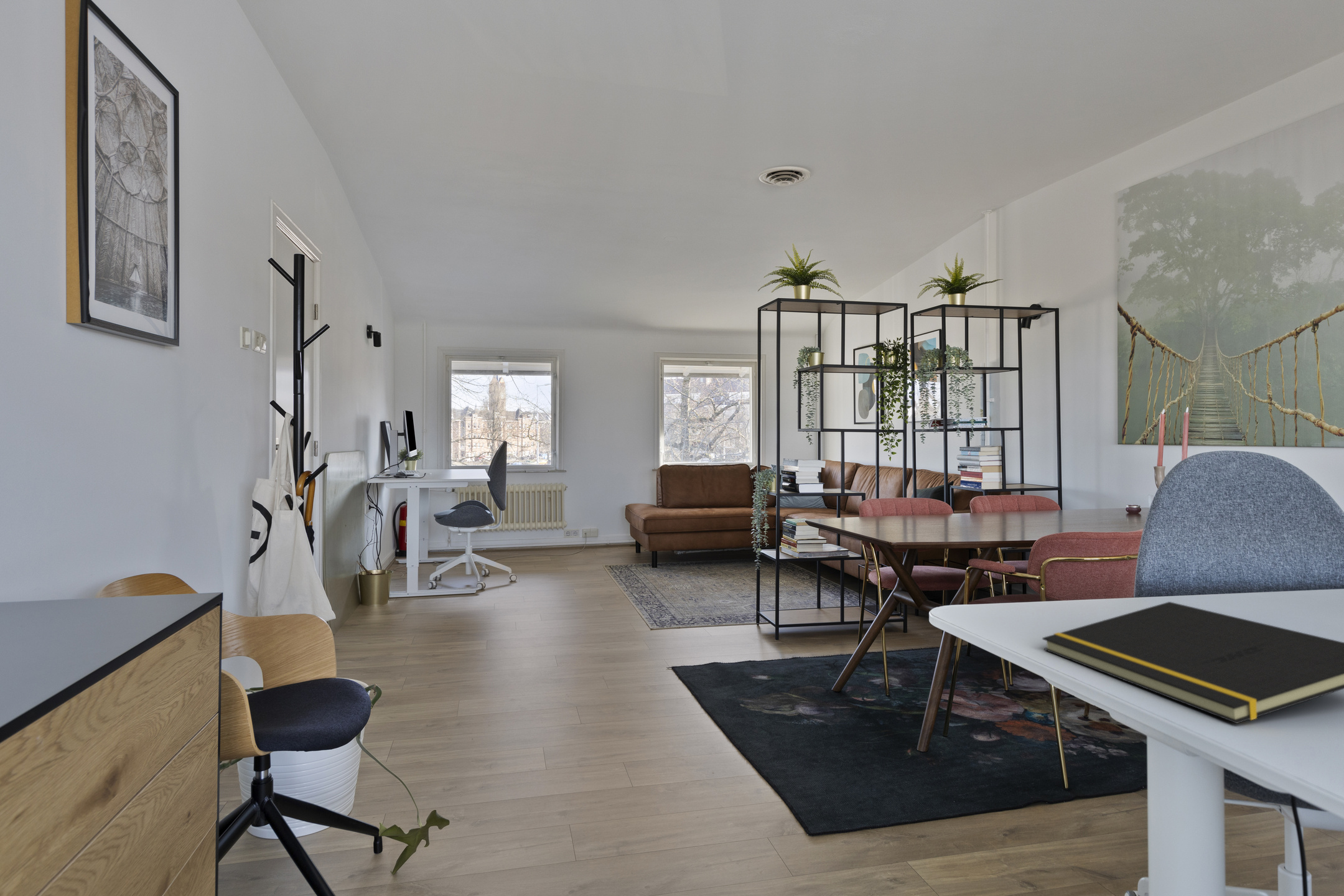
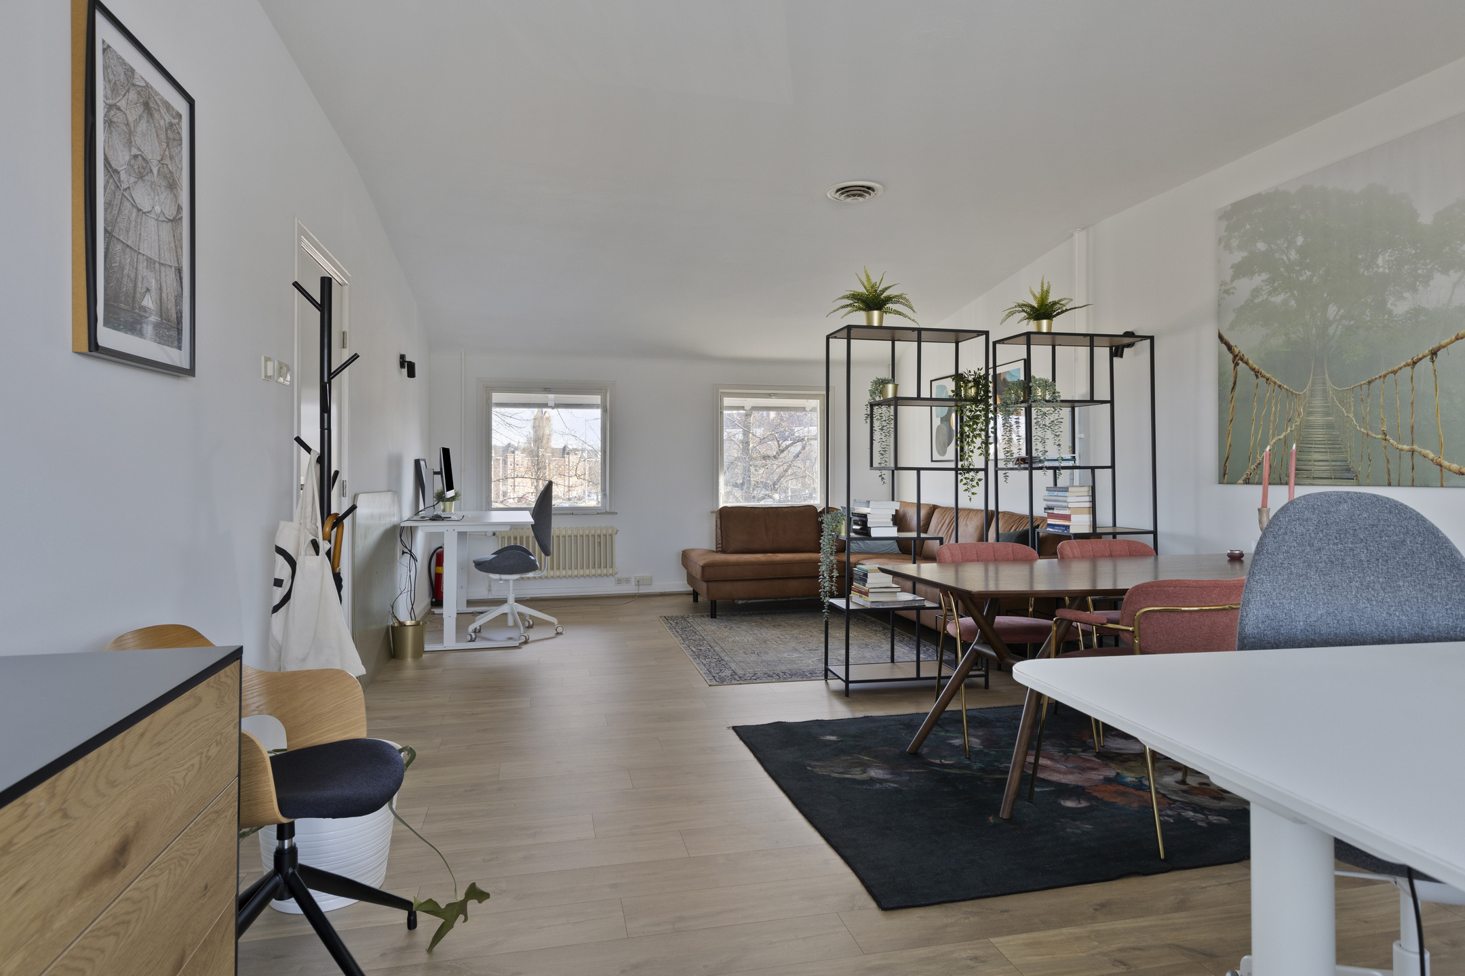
- notepad (1198, 652)
